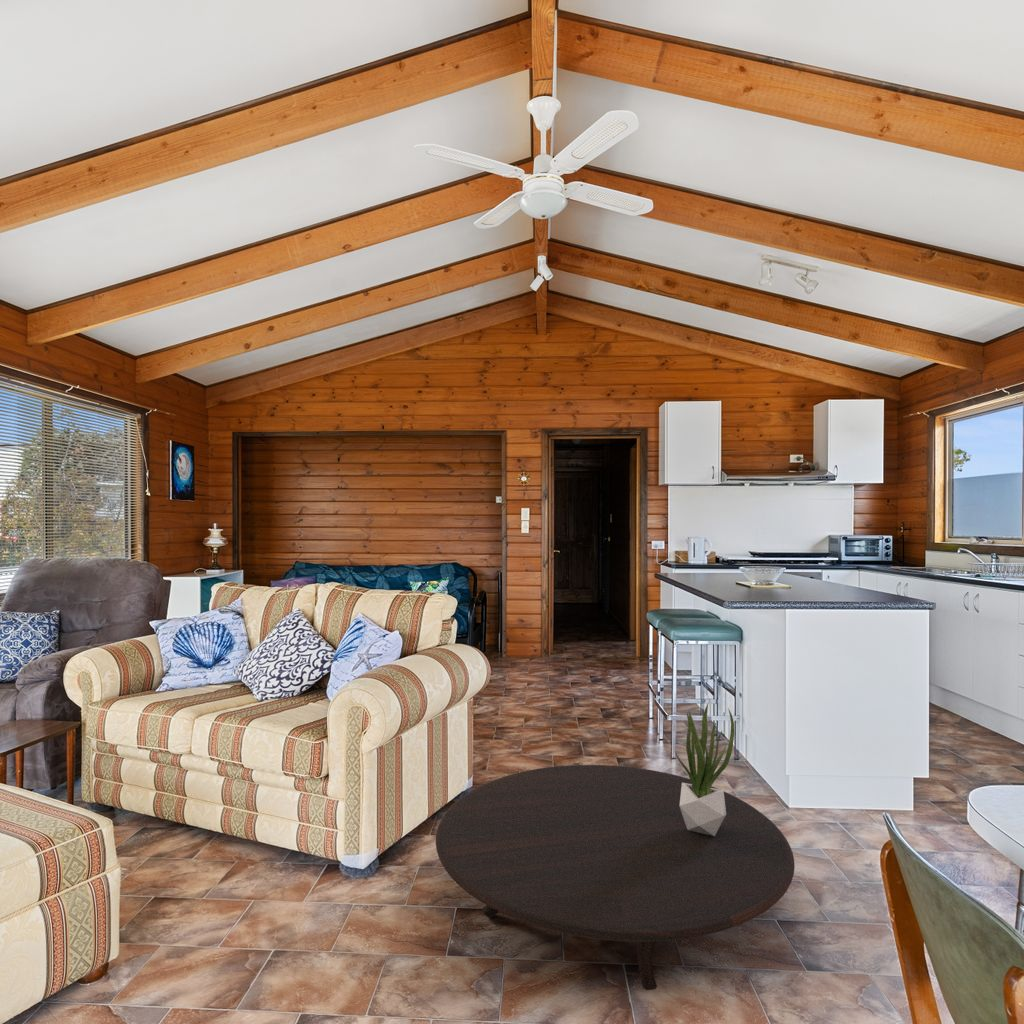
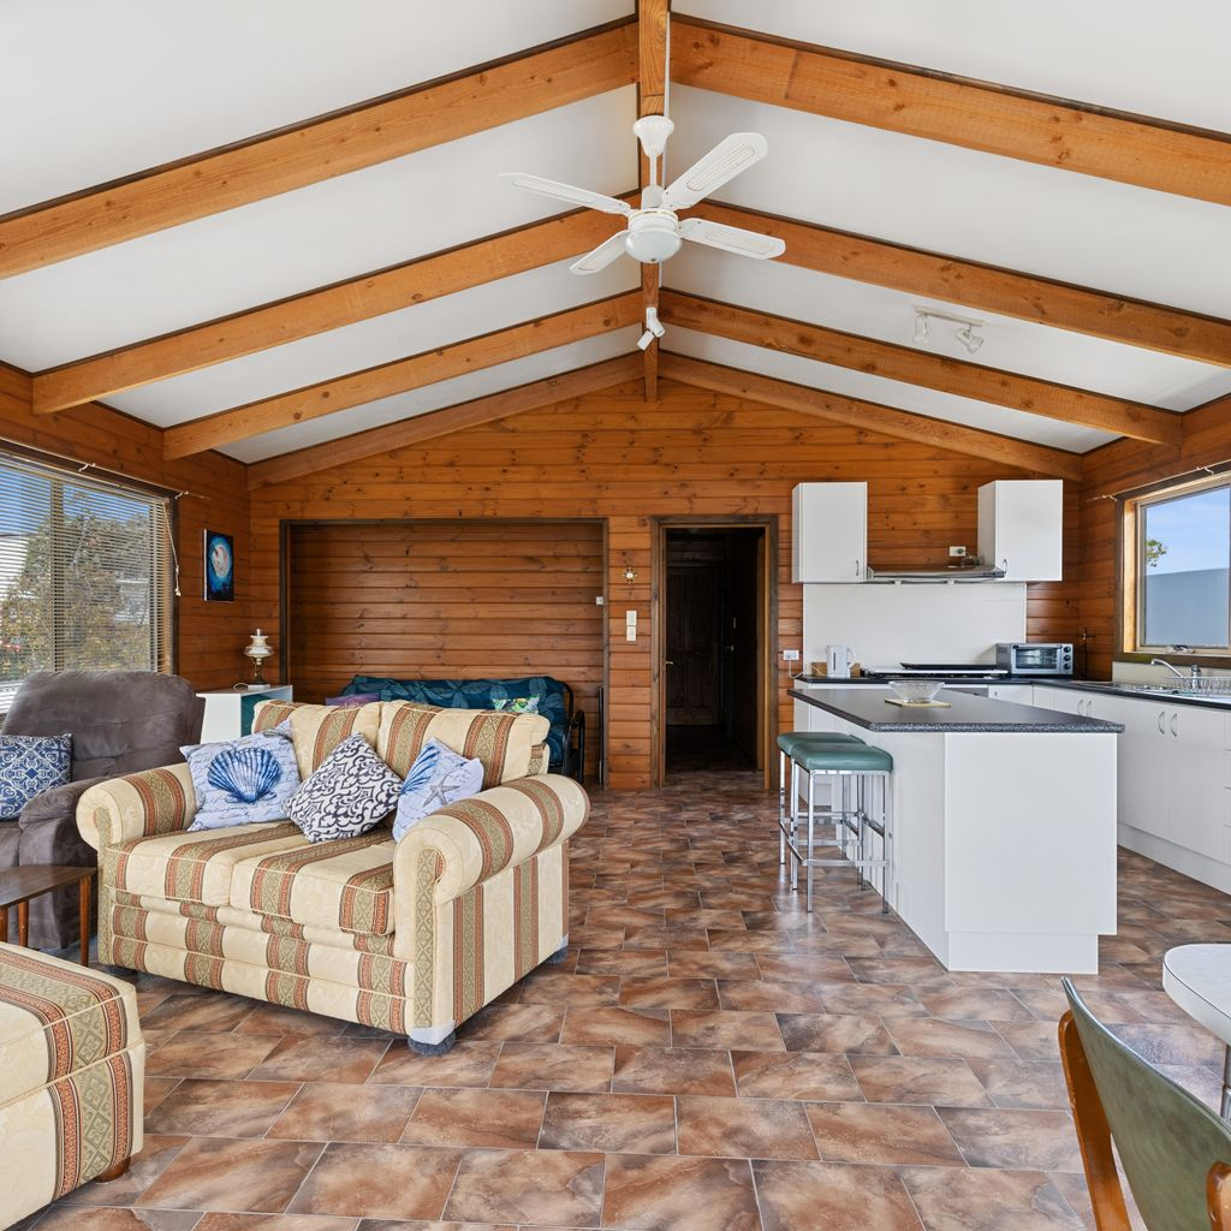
- potted plant (706, 768)
- table (608, 866)
